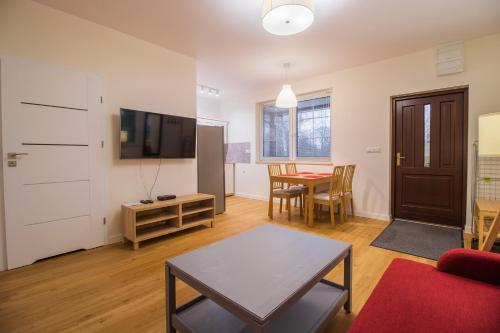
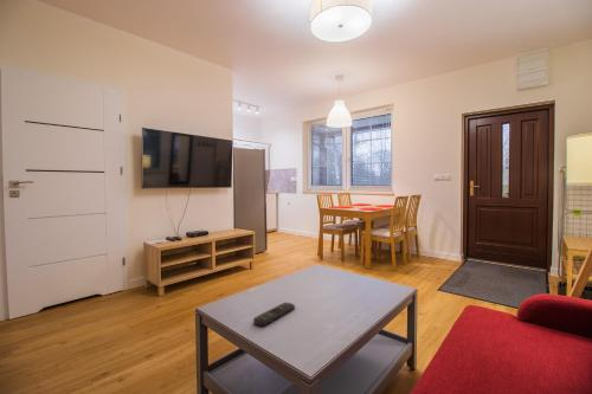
+ remote control (275, 312)
